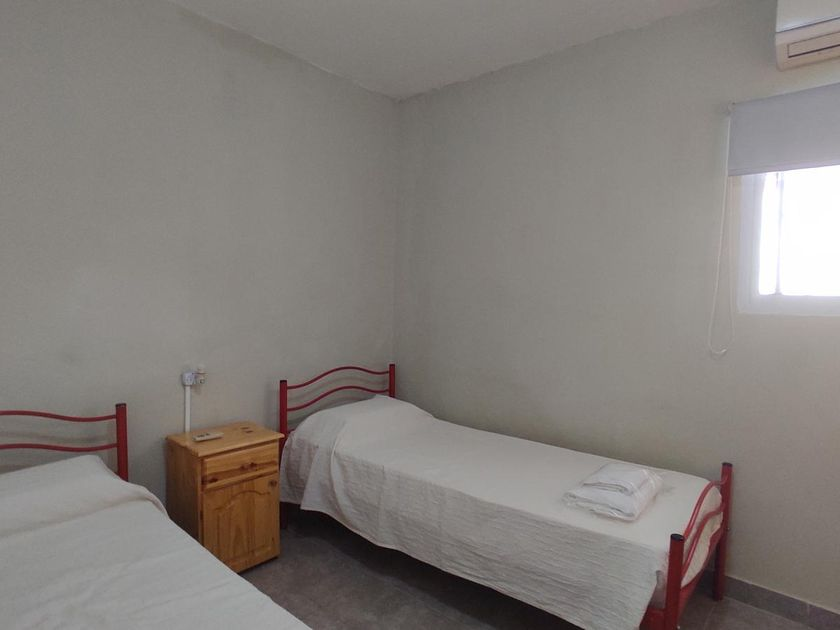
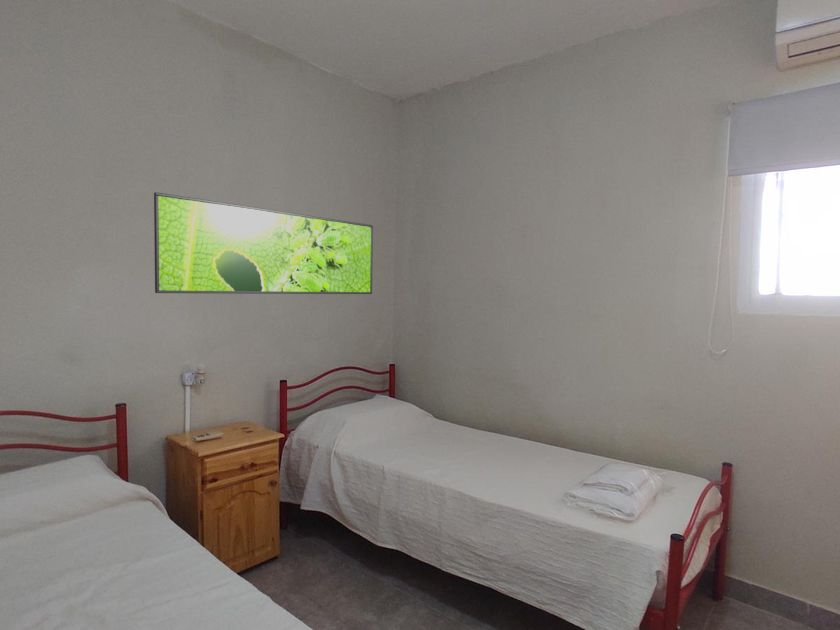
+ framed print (283, 252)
